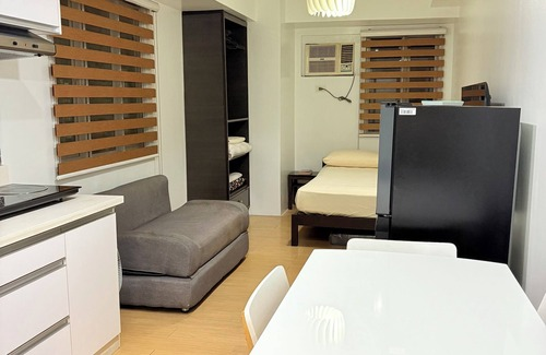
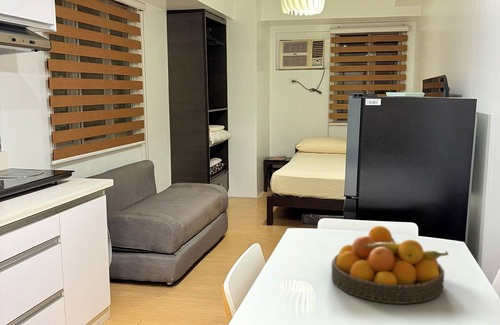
+ fruit bowl (386, 258)
